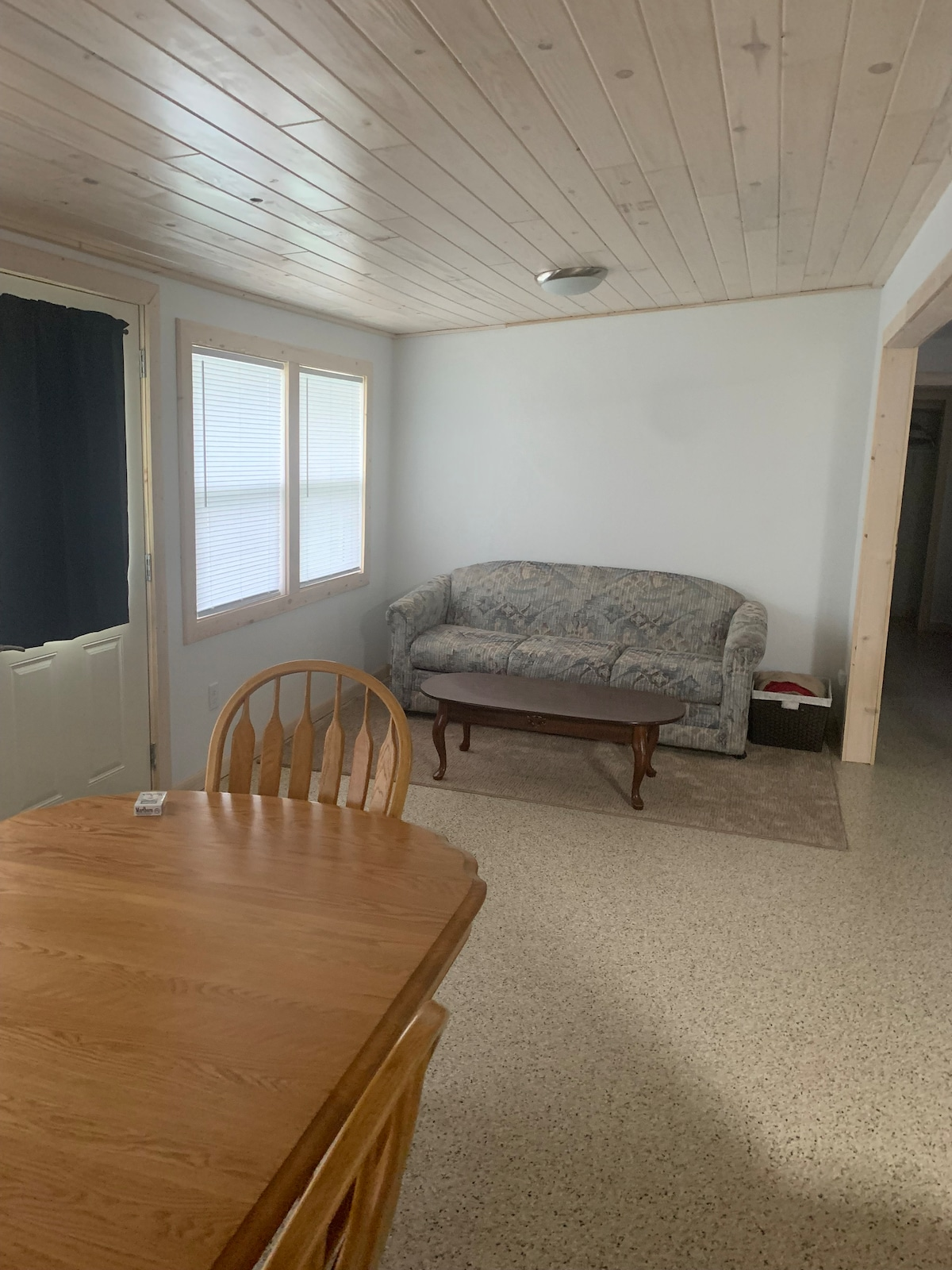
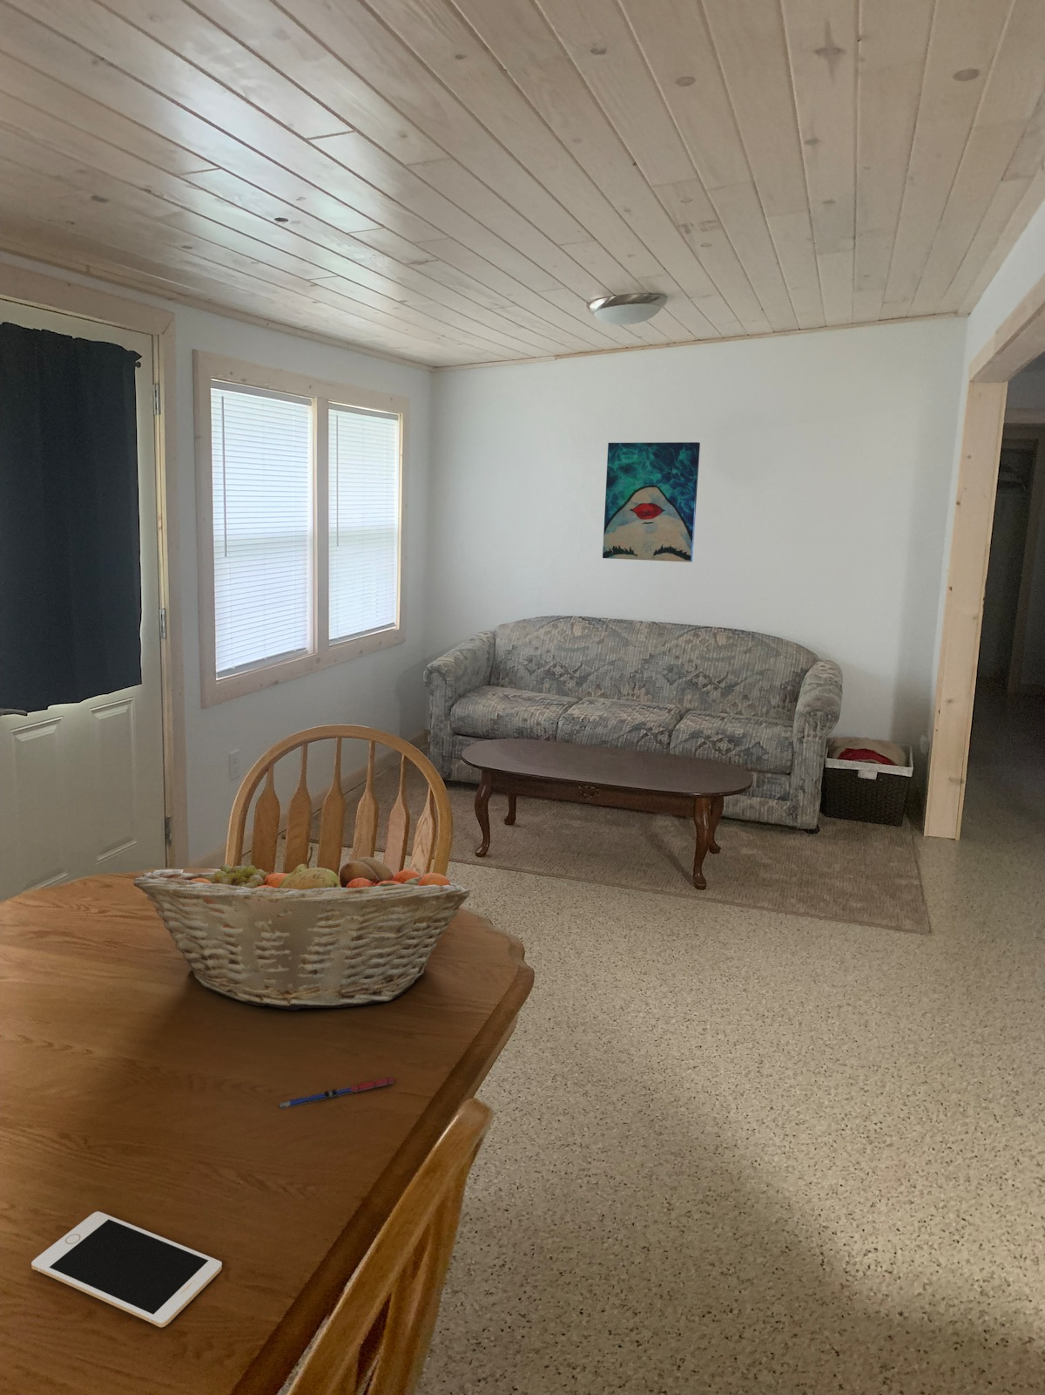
+ cell phone (127, 1265)
+ pen (337, 1091)
+ fruit basket (305, 909)
+ wall art (650, 501)
